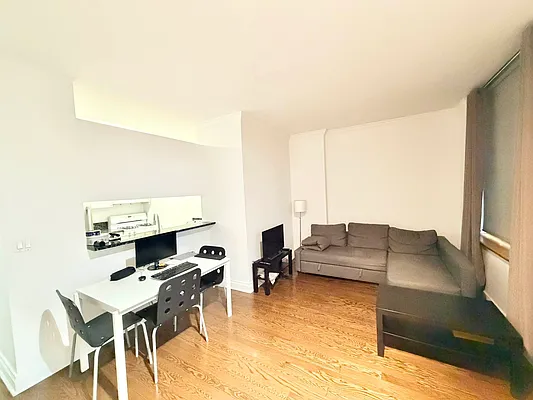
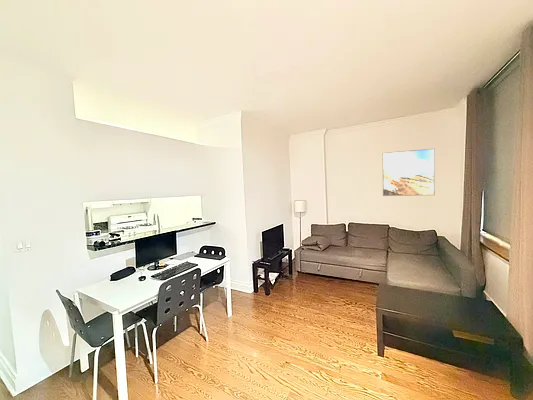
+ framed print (407, 173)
